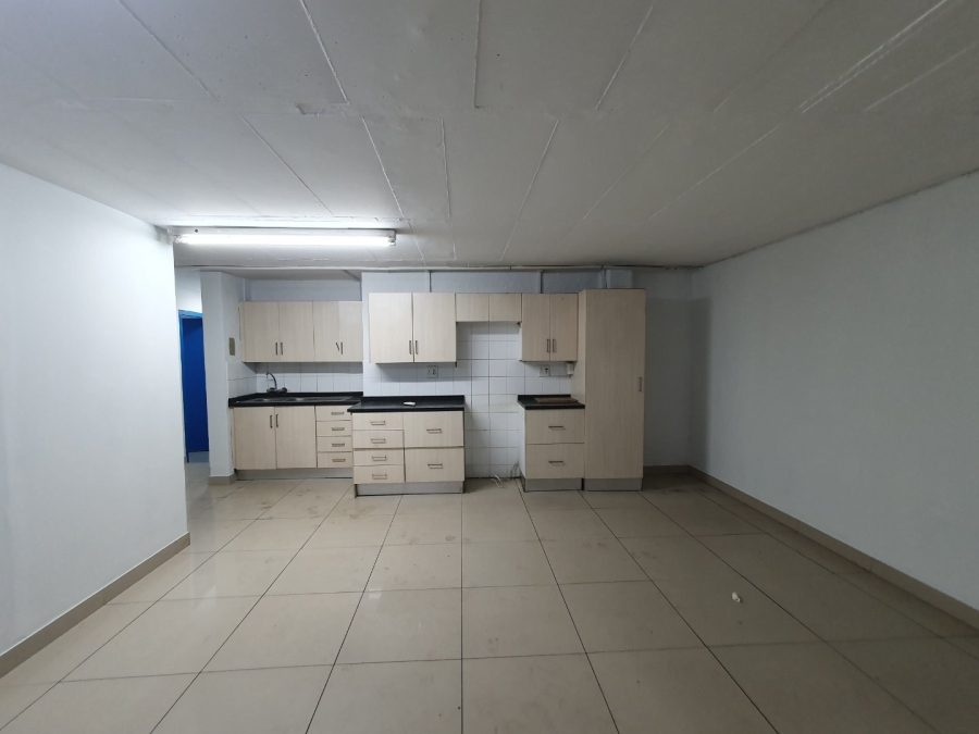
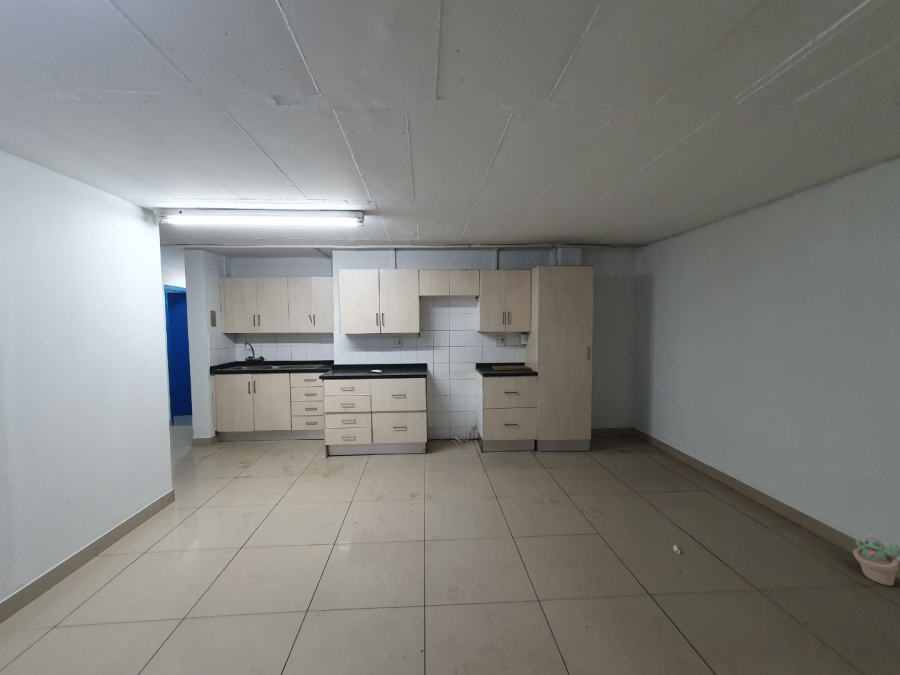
+ decorative plant (876, 557)
